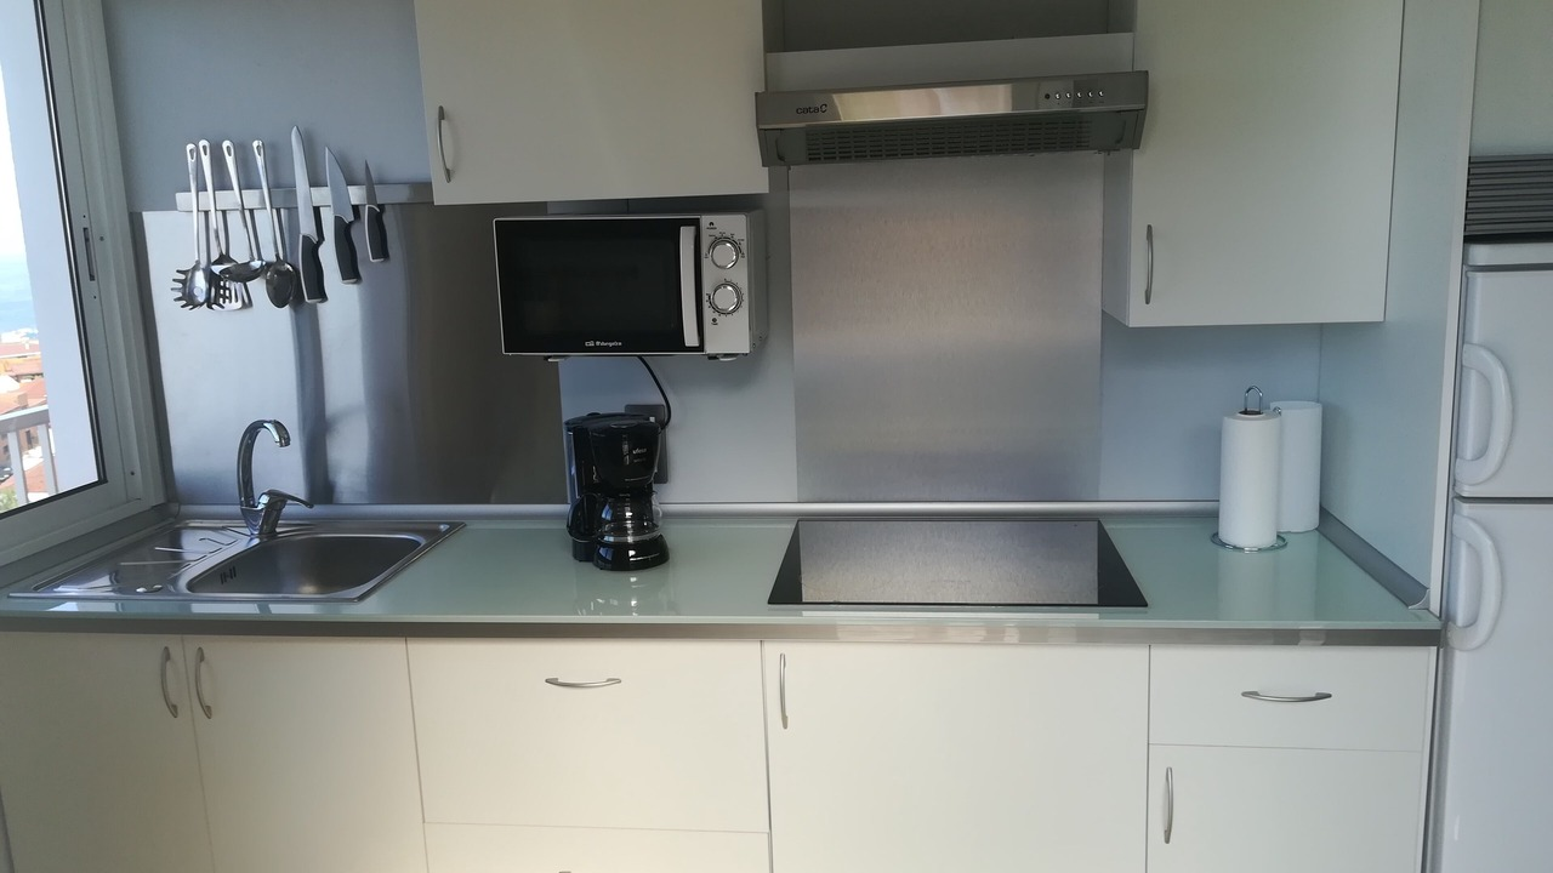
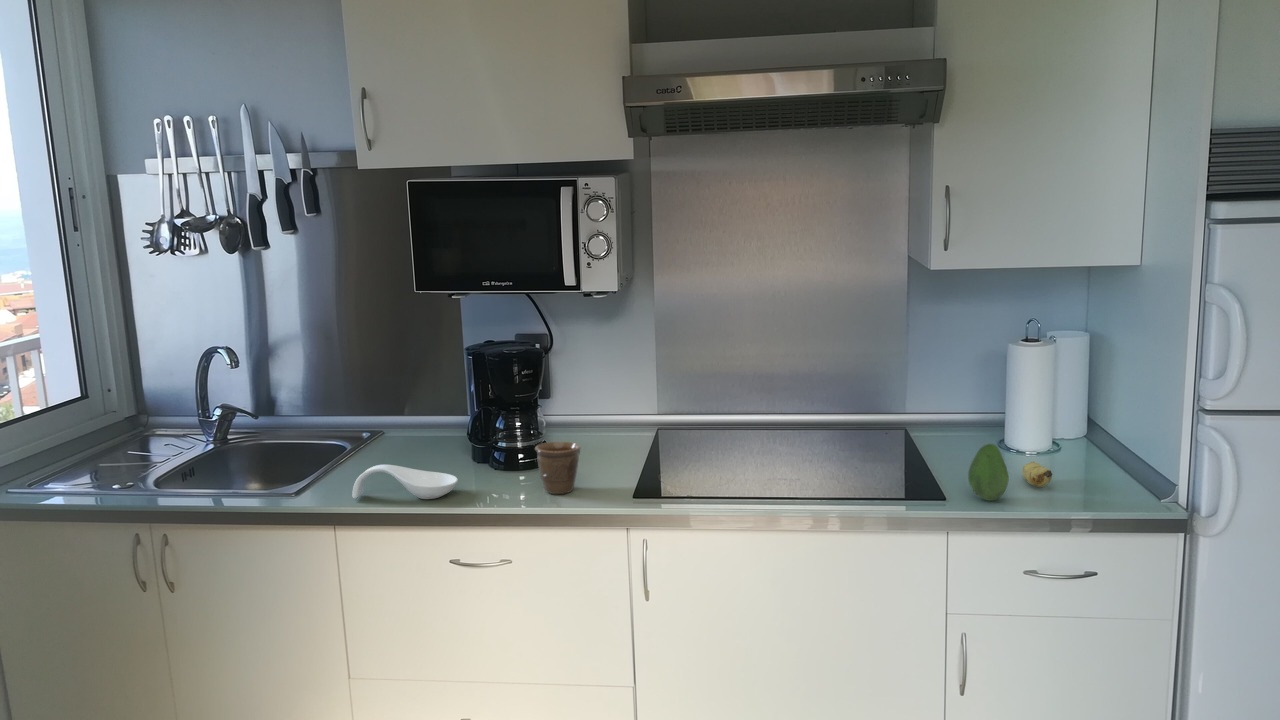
+ mug (561, 467)
+ fruit (988, 472)
+ banana (1035, 474)
+ spoon rest (405, 480)
